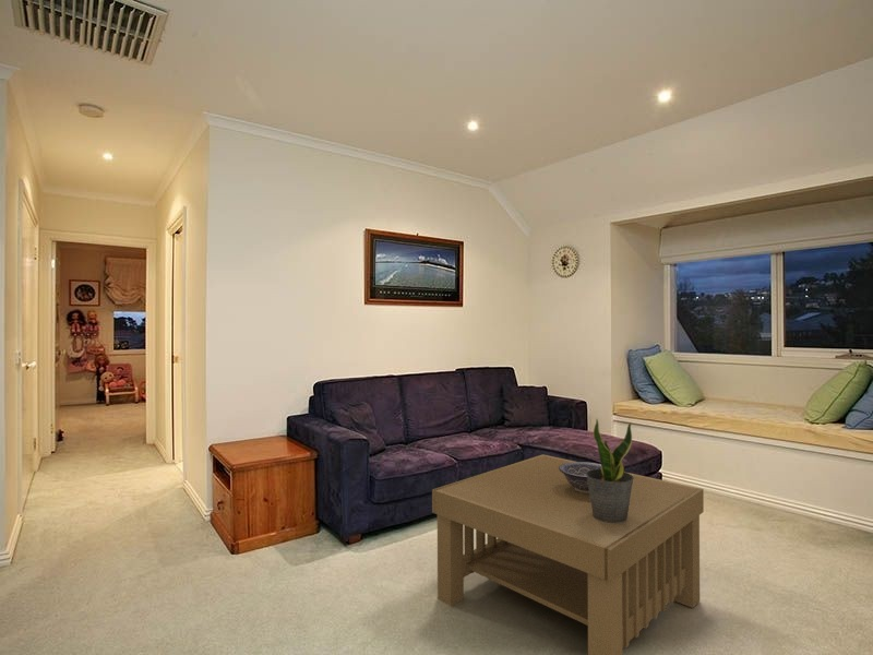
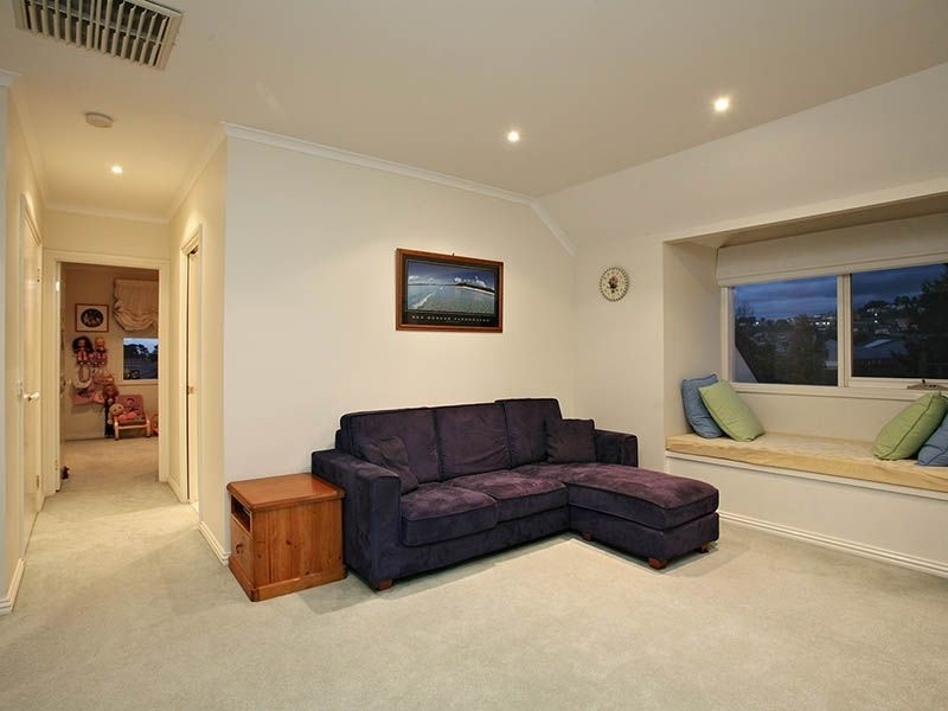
- coffee table (567, 544)
- decorative bowl (586, 478)
- potted plant (609, 465)
